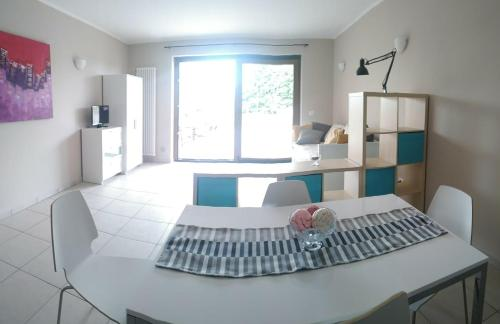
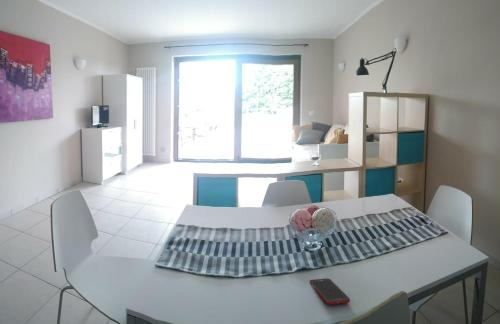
+ cell phone (328, 290)
